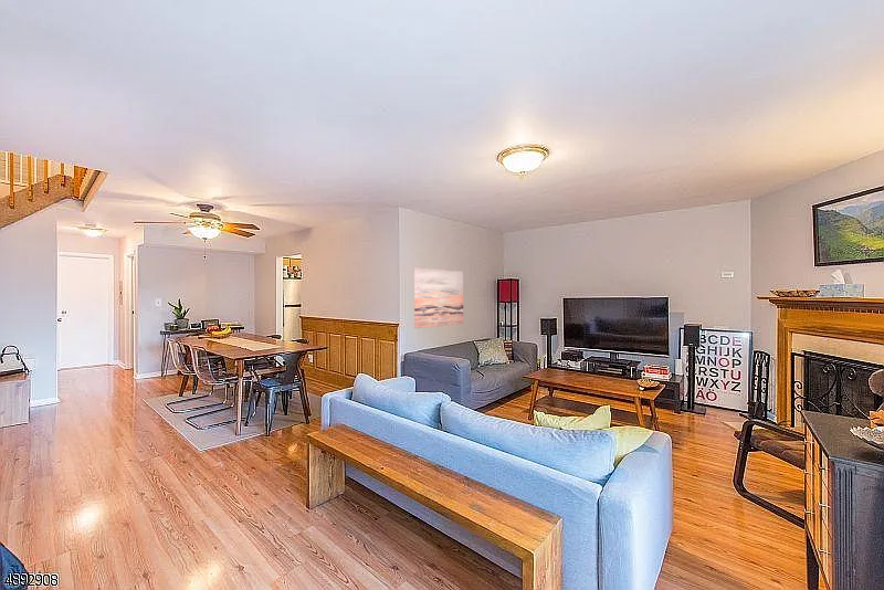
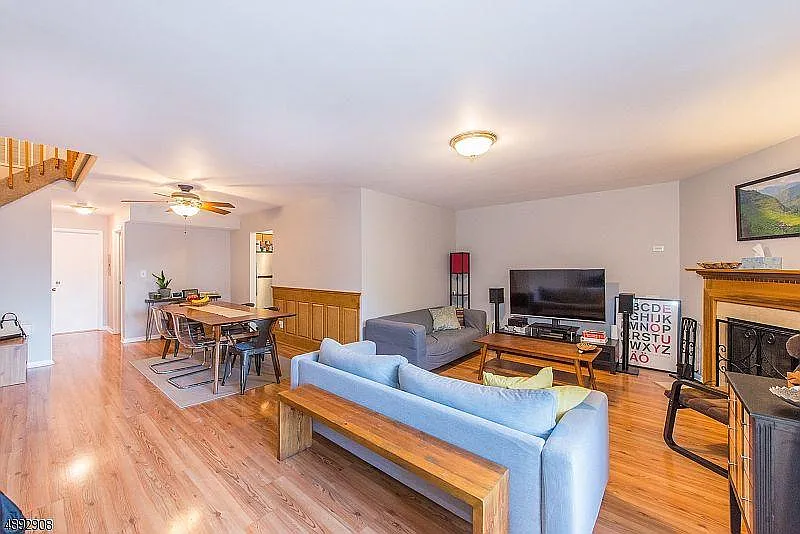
- wall art (440, 297)
